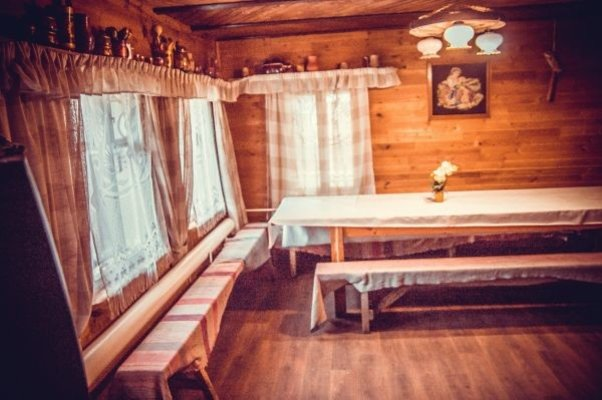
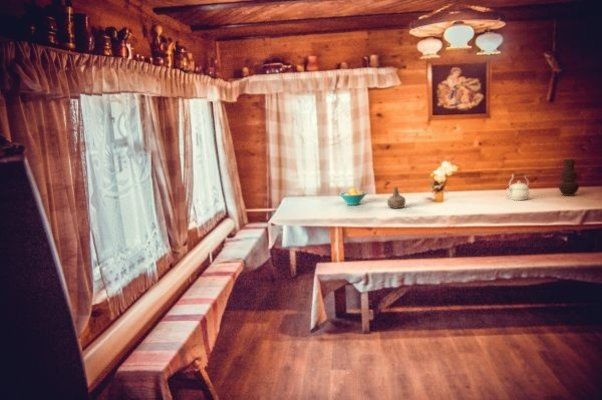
+ fruit bowl (353, 196)
+ kettle (517, 186)
+ vase (568, 177)
+ bottle (396, 197)
